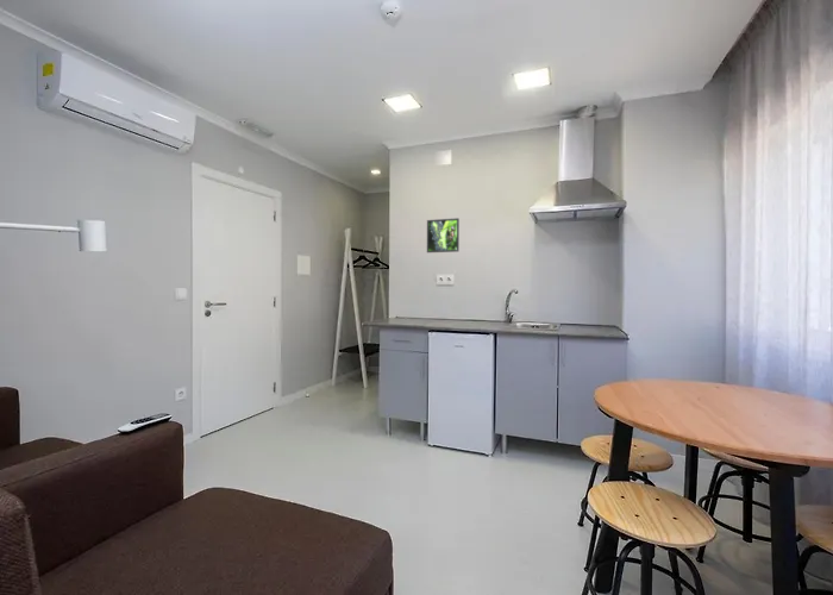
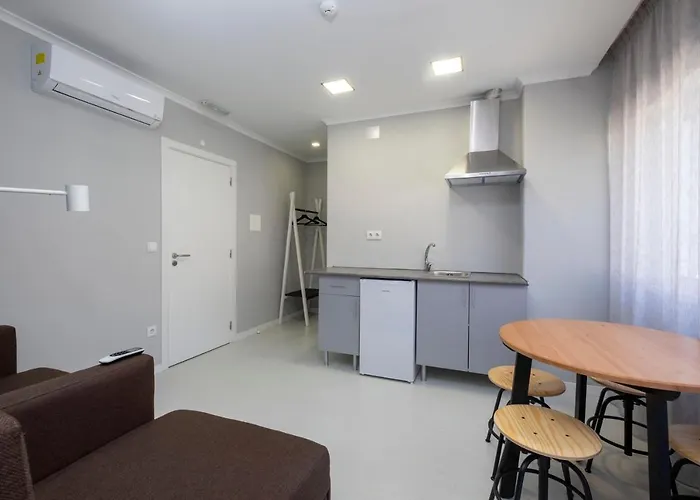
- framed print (443, 236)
